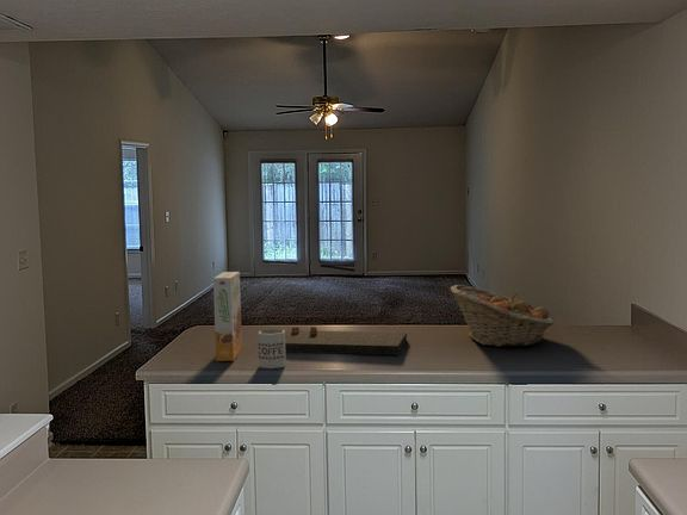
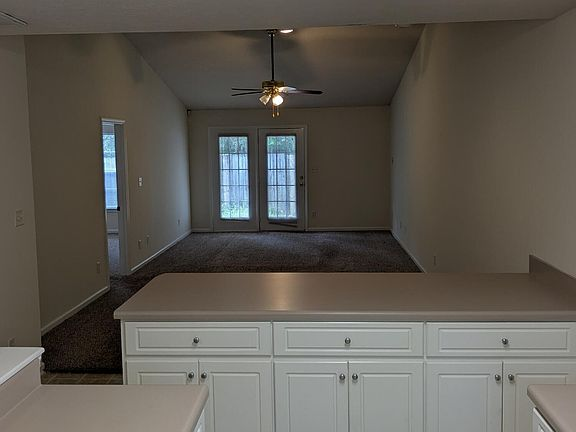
- cereal box (228, 314)
- fruit basket (500, 312)
- cutting board (339, 337)
- mug (272, 348)
